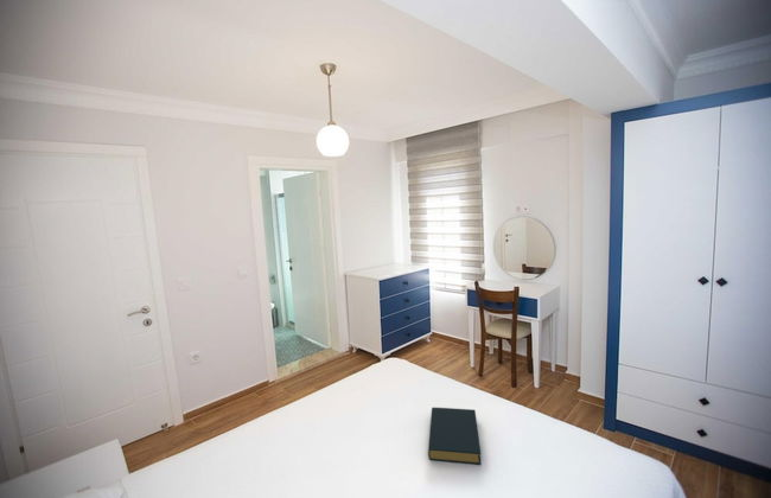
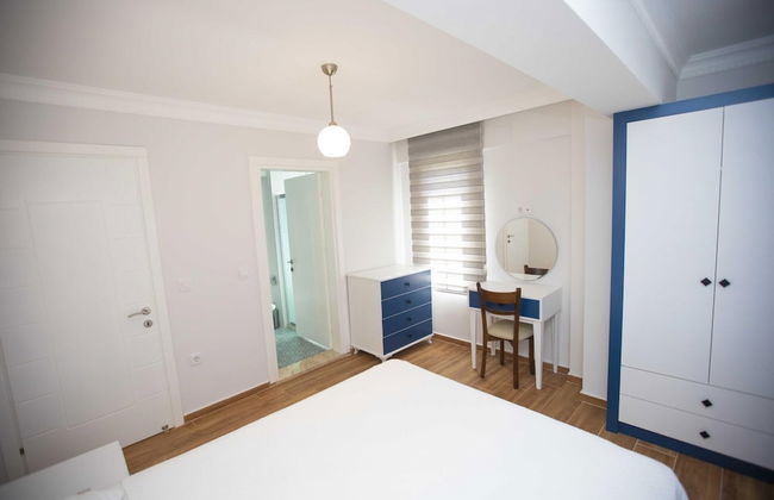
- hardback book (453, 432)
